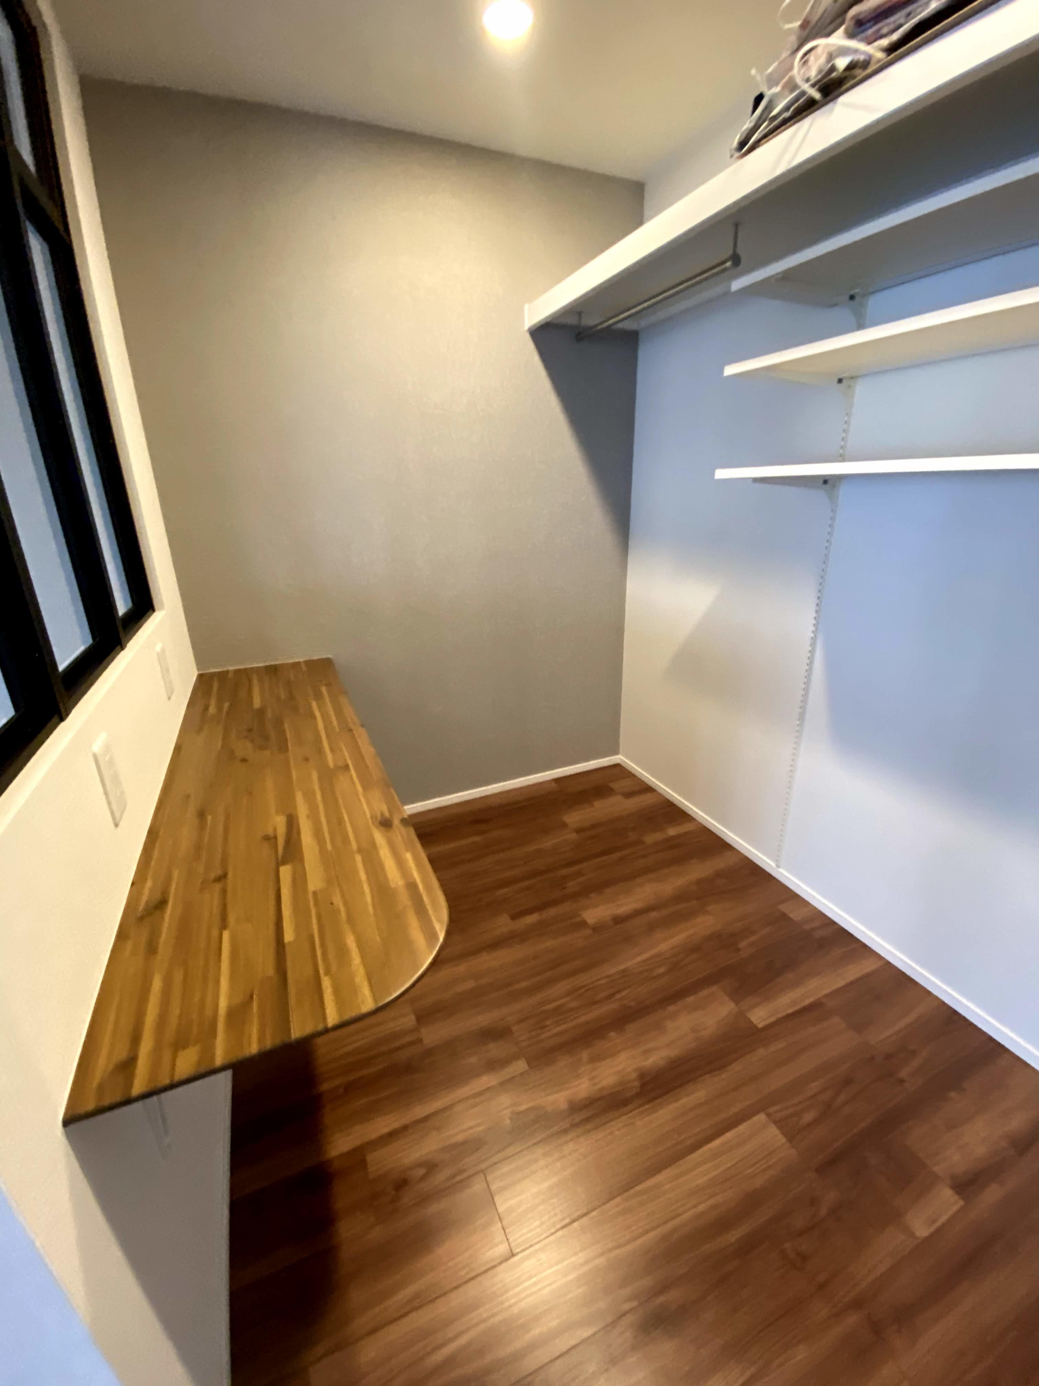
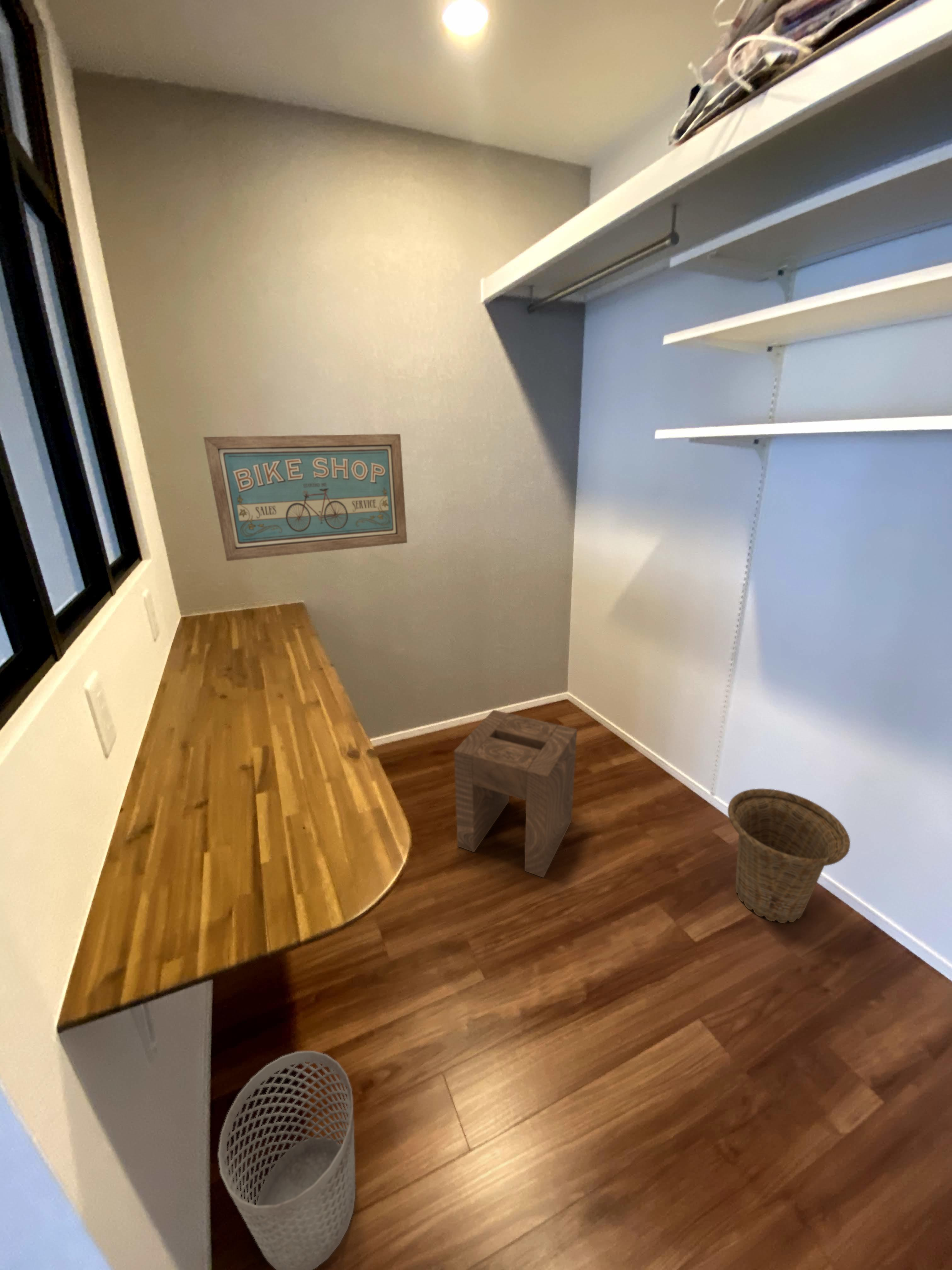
+ wall art (316, 495)
+ wastebasket (299, 1165)
+ basket (777, 861)
+ stool (517, 788)
